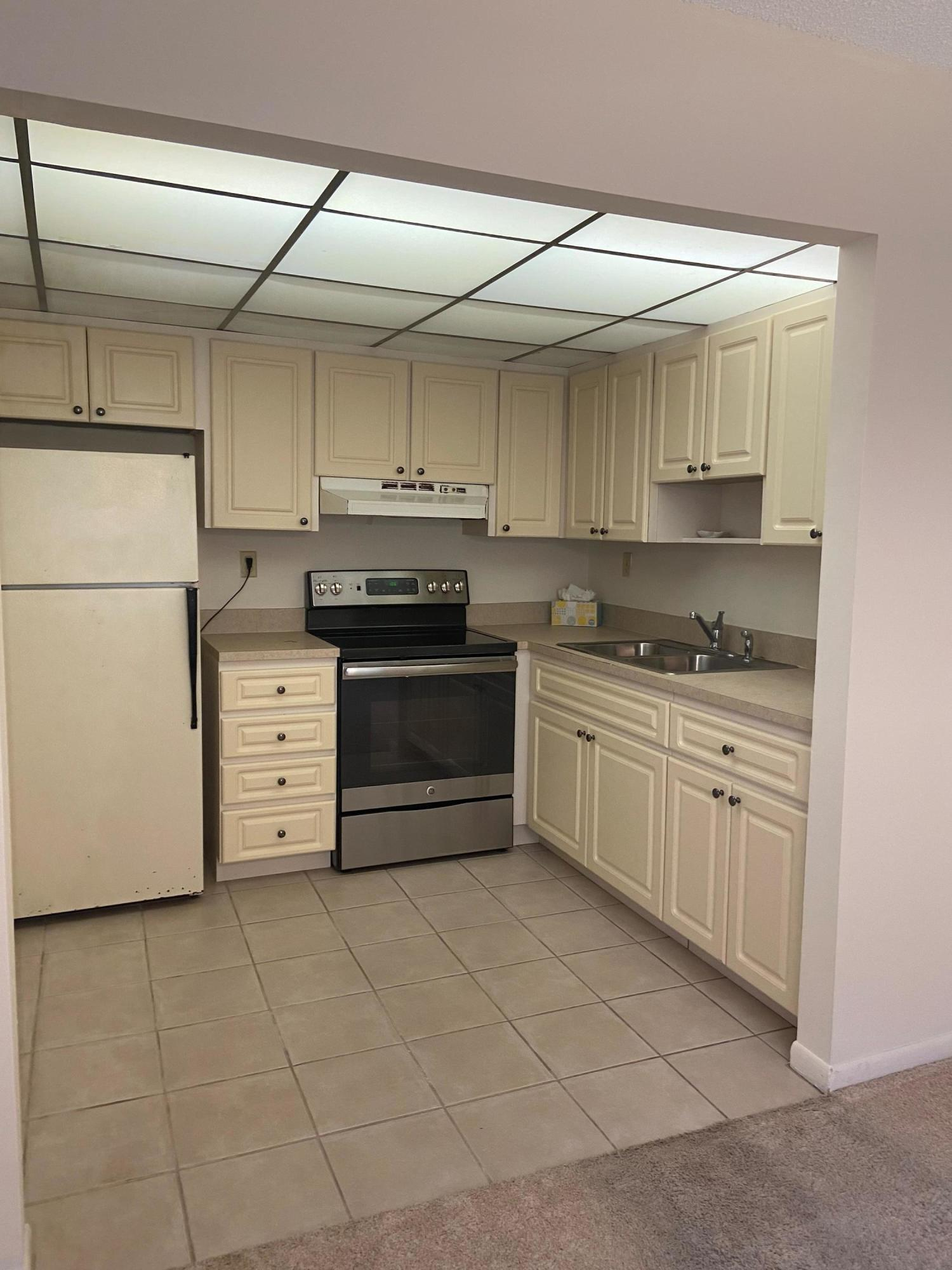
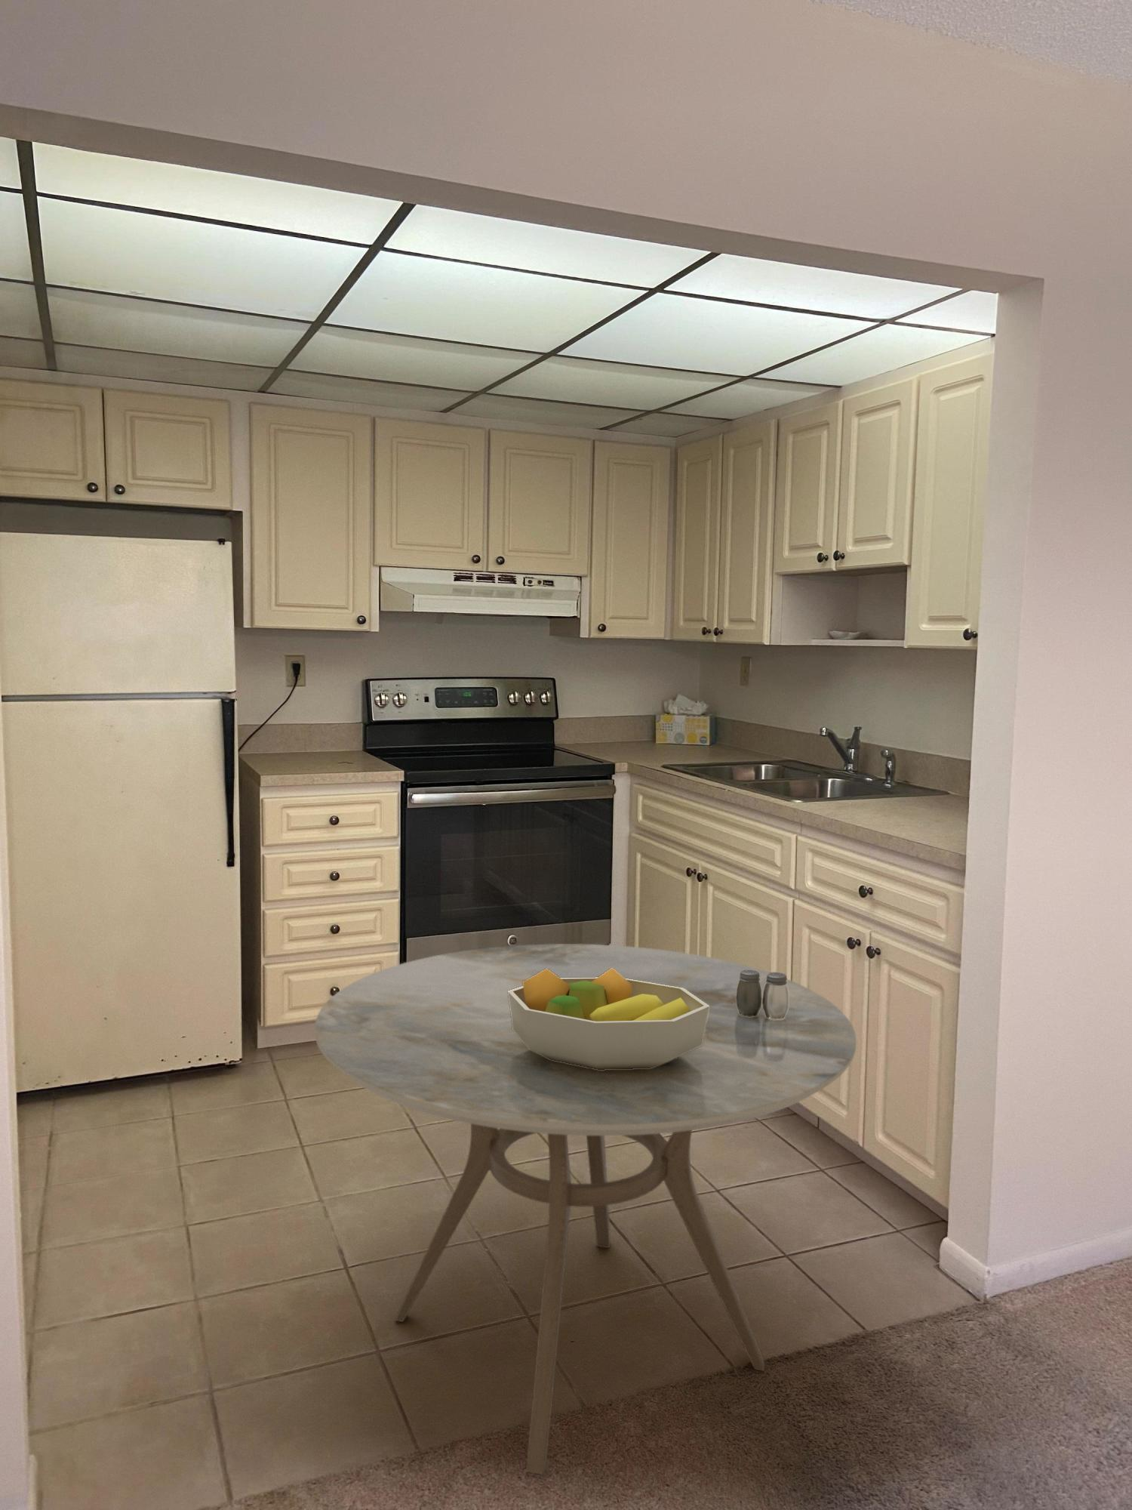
+ fruit bowl (606, 1011)
+ dining table (581, 1184)
+ salt and pepper shaker (763, 992)
